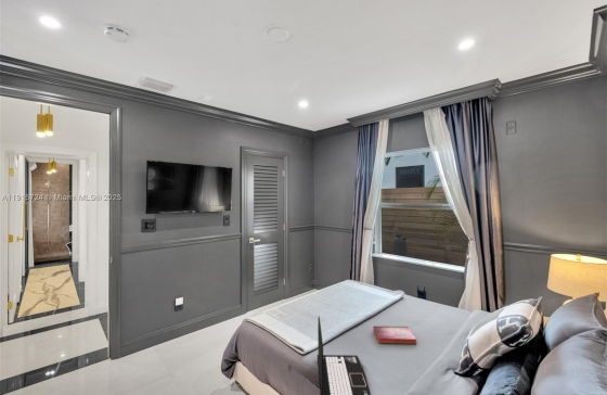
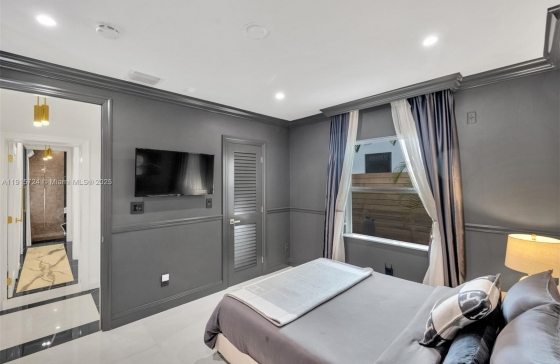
- laptop (341, 355)
- hardback book (393, 334)
